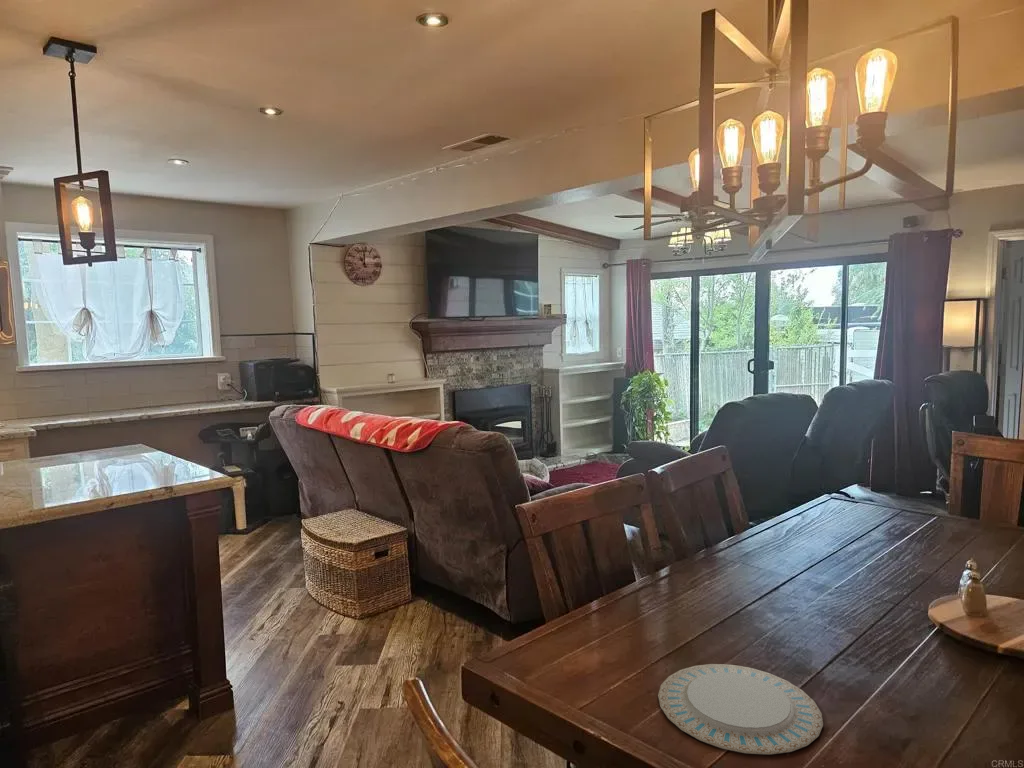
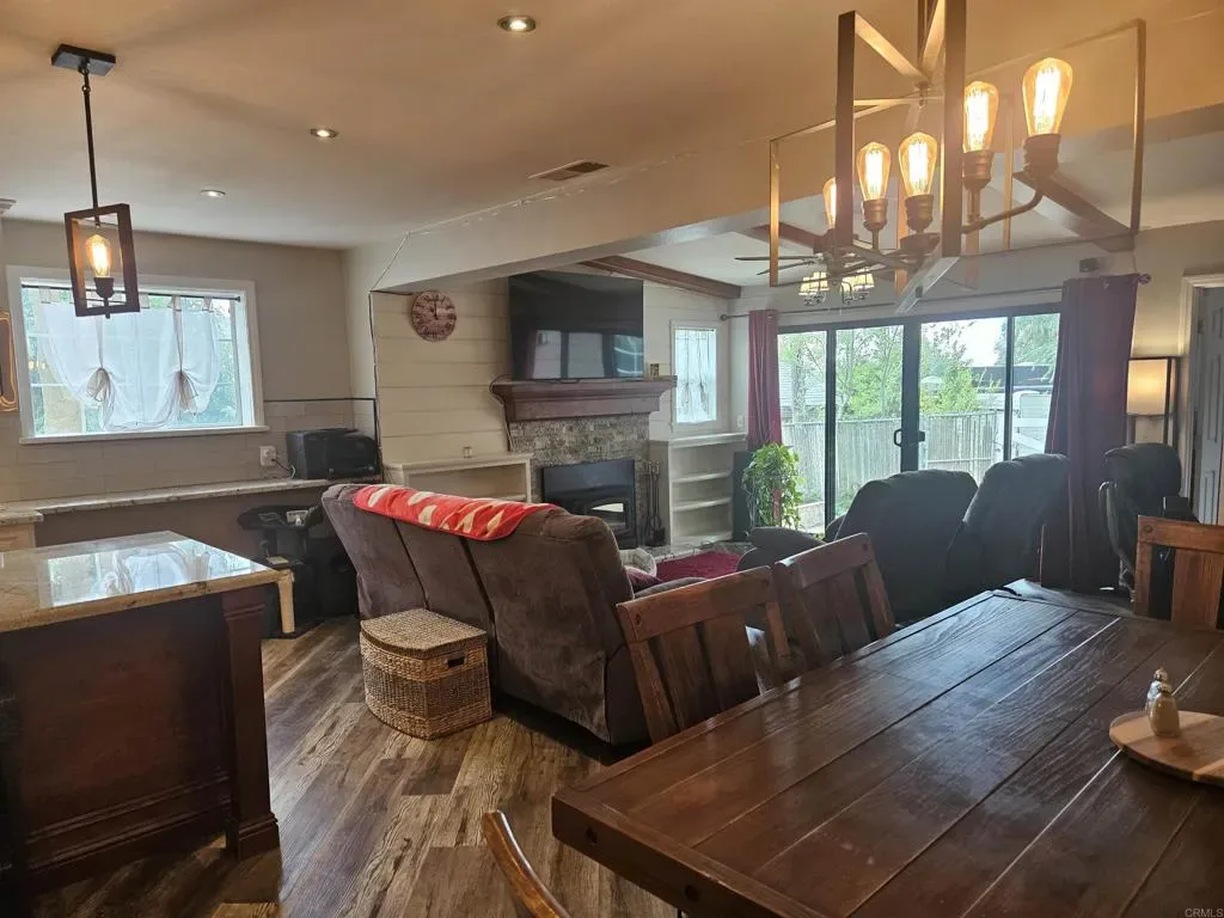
- chinaware (737, 701)
